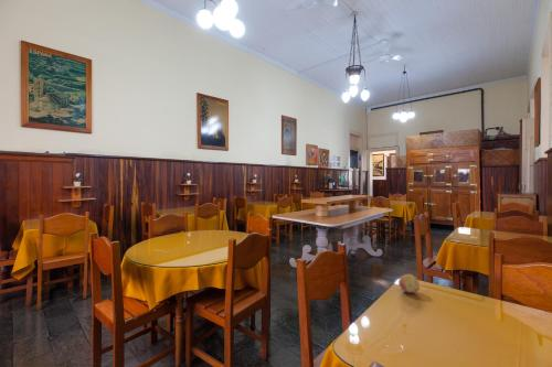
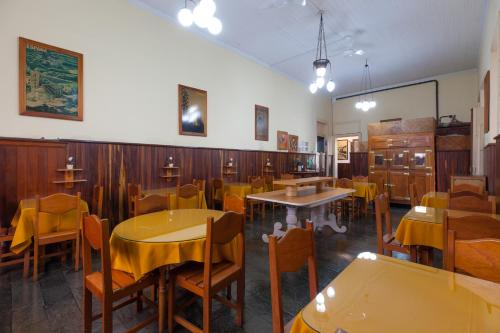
- fruit (408, 282)
